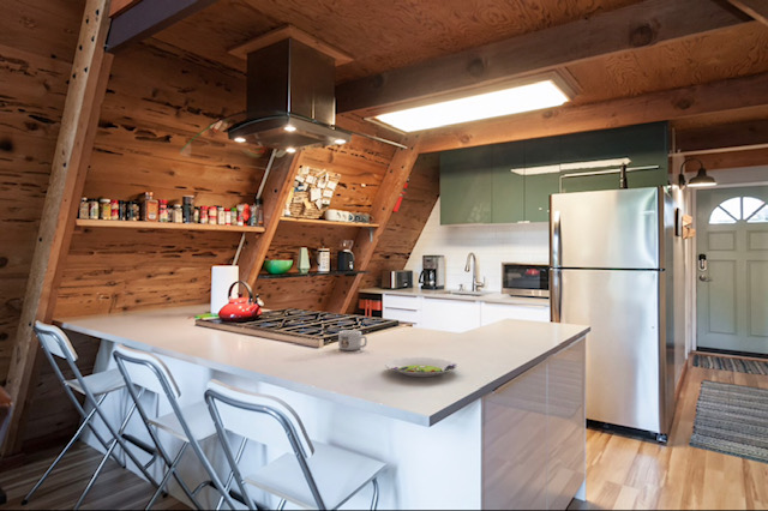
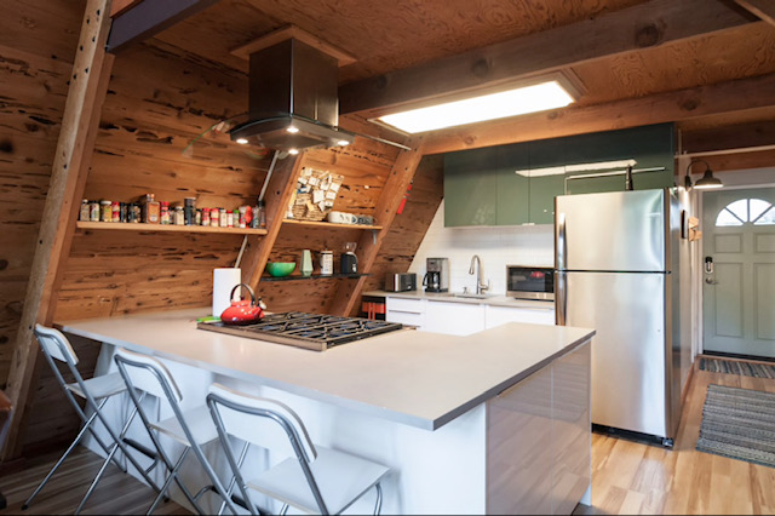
- salad plate (420, 366)
- mug (353, 339)
